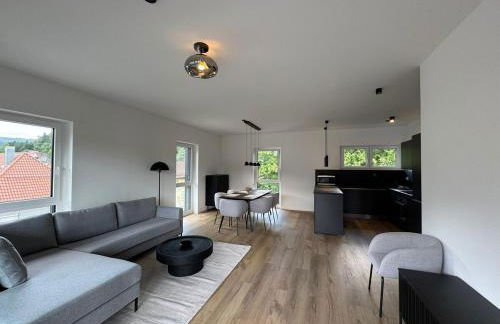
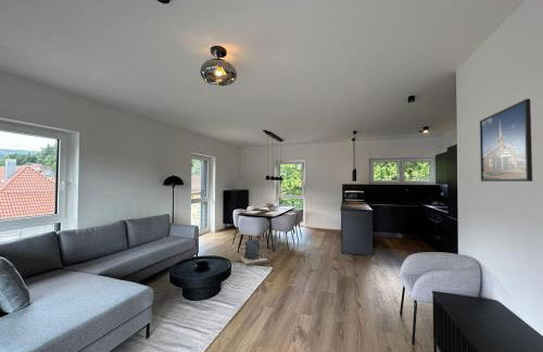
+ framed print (502, 146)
+ backpack (253, 250)
